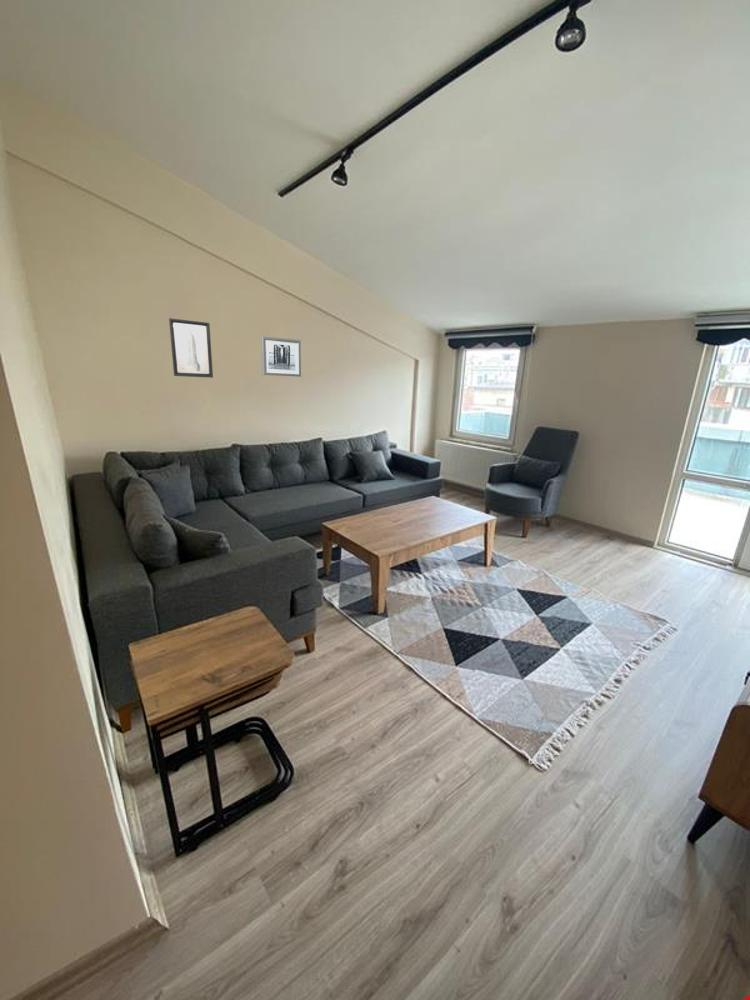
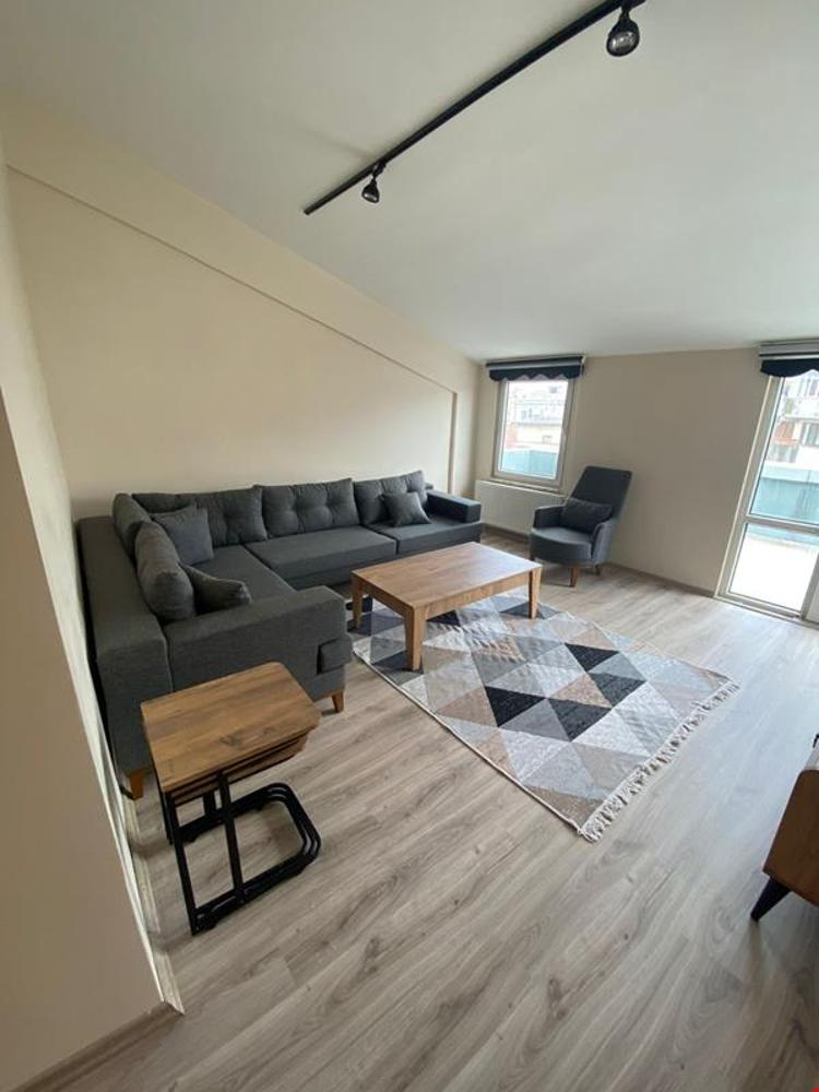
- wall art (281, 357)
- wall art (191, 349)
